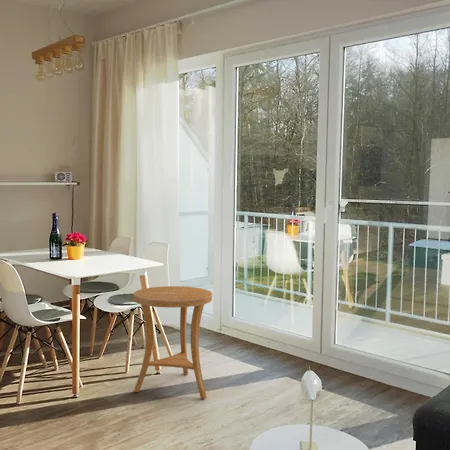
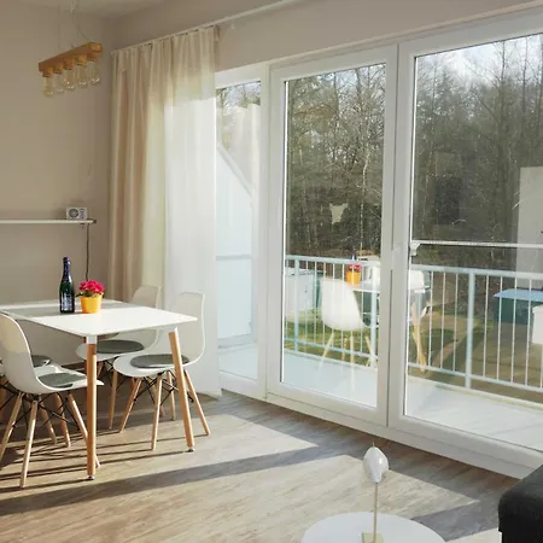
- side table (180, 340)
